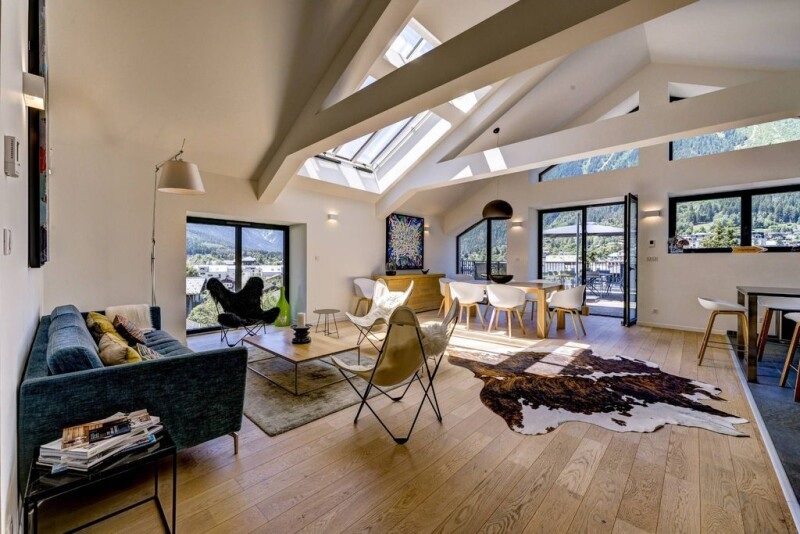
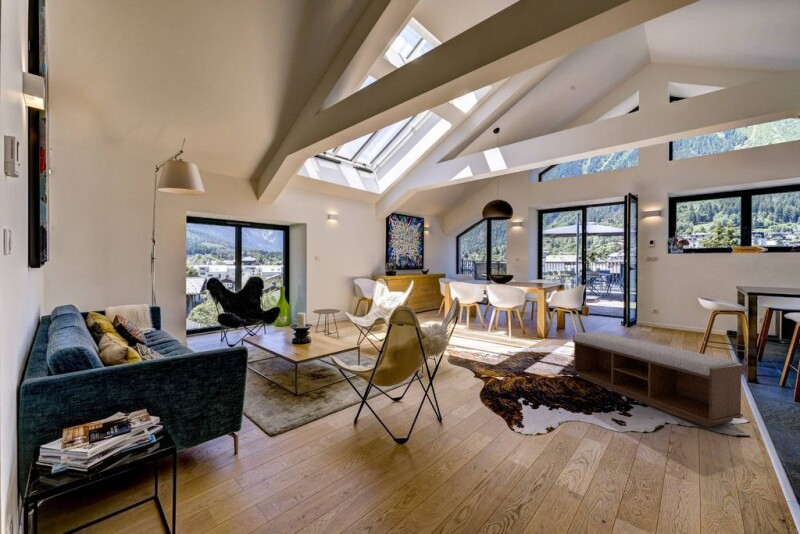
+ bench (642, 369)
